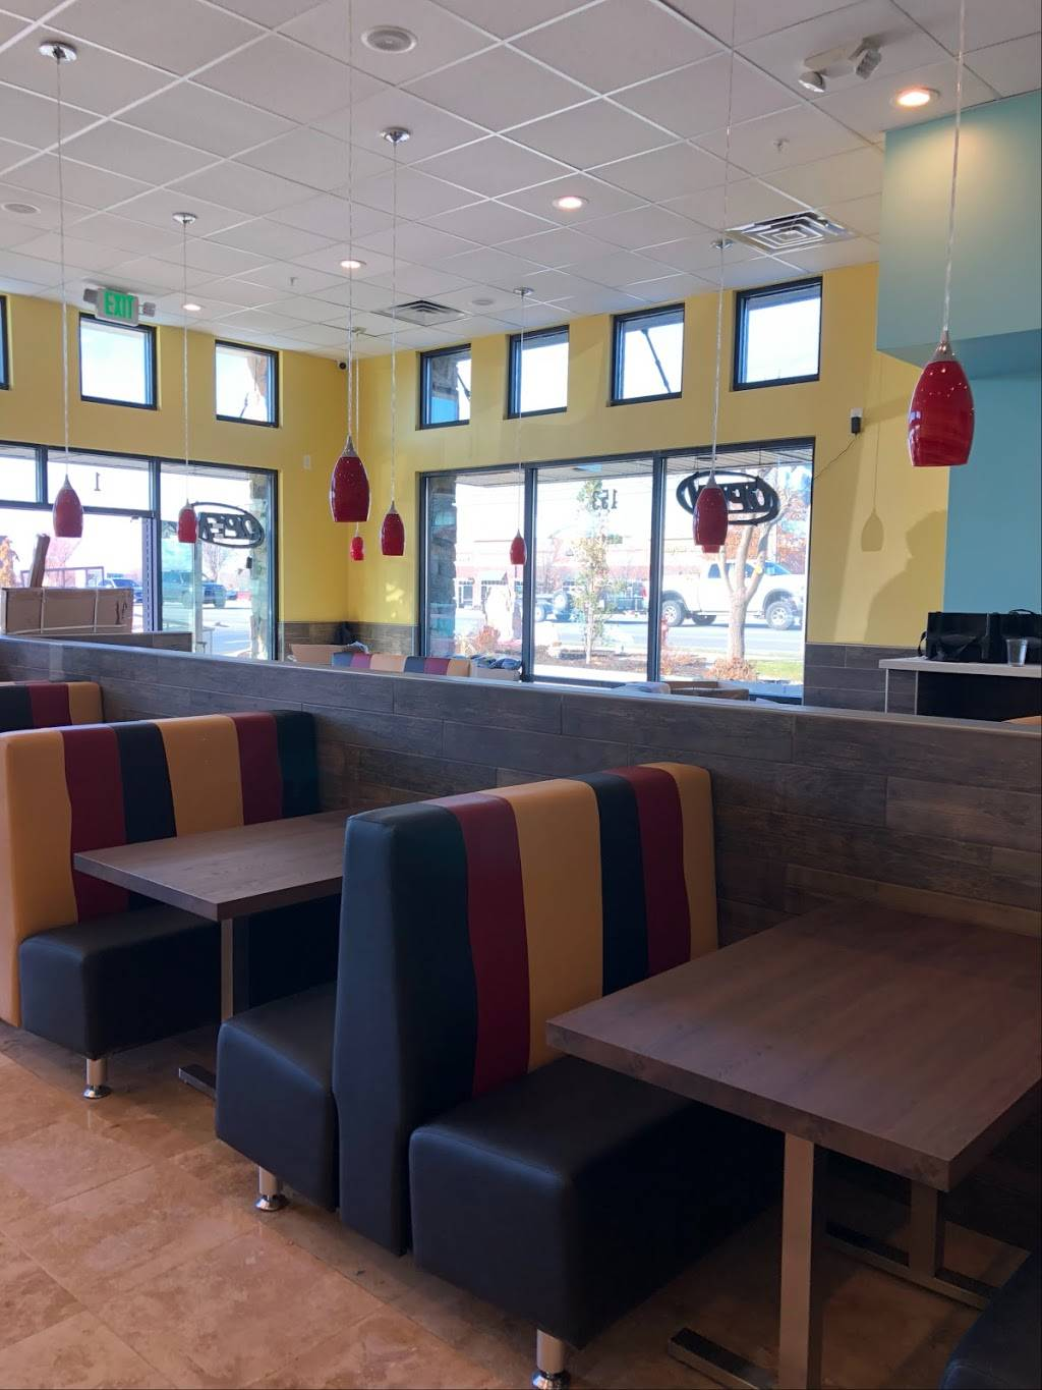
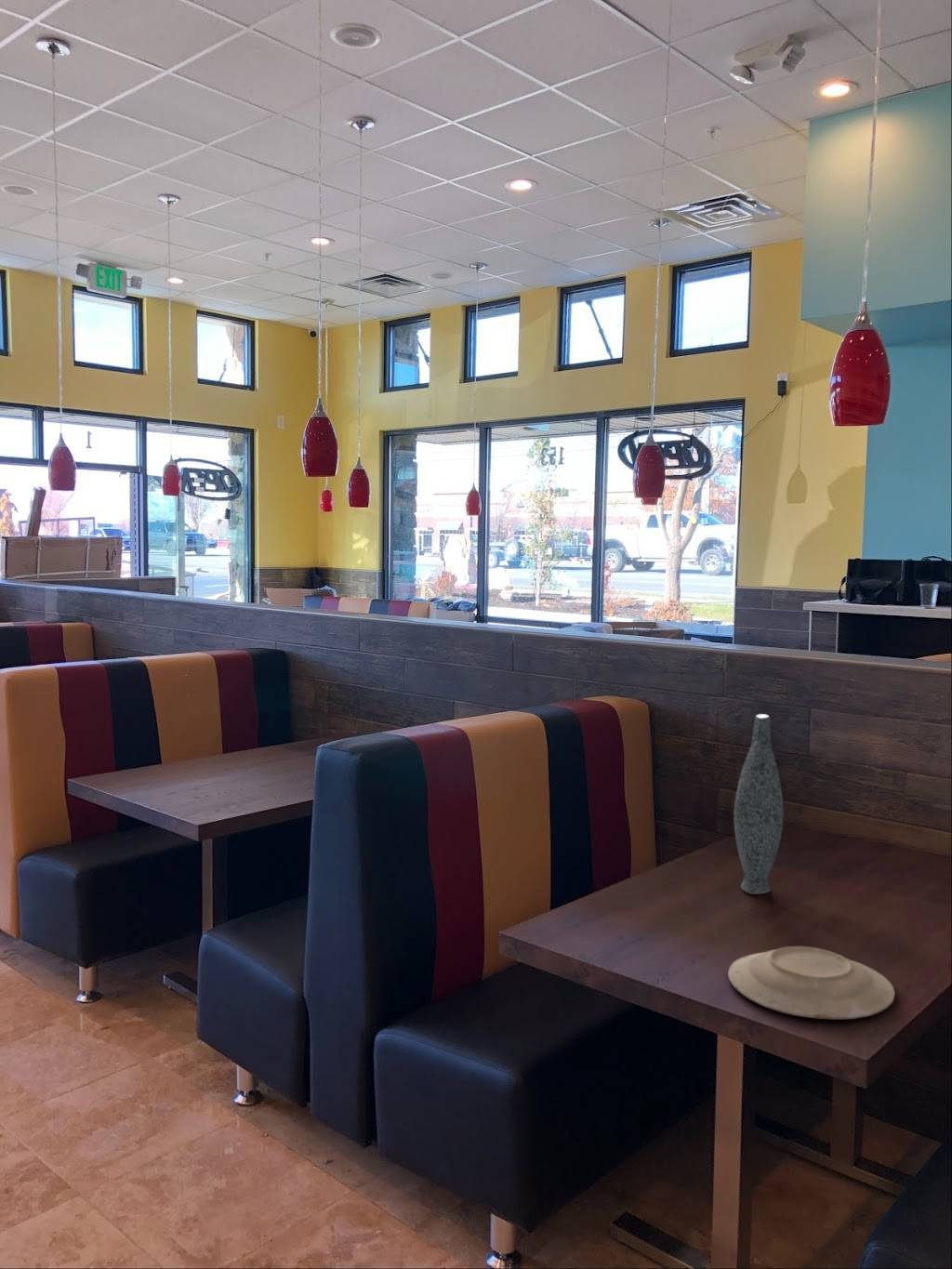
+ vase (759, 802)
+ plate (810, 972)
